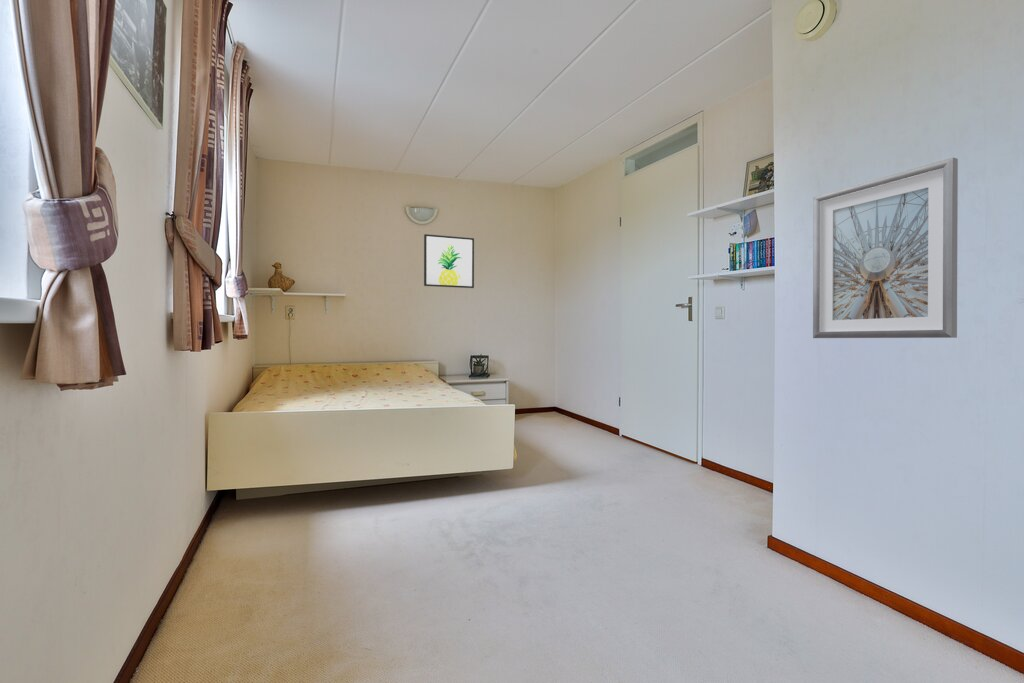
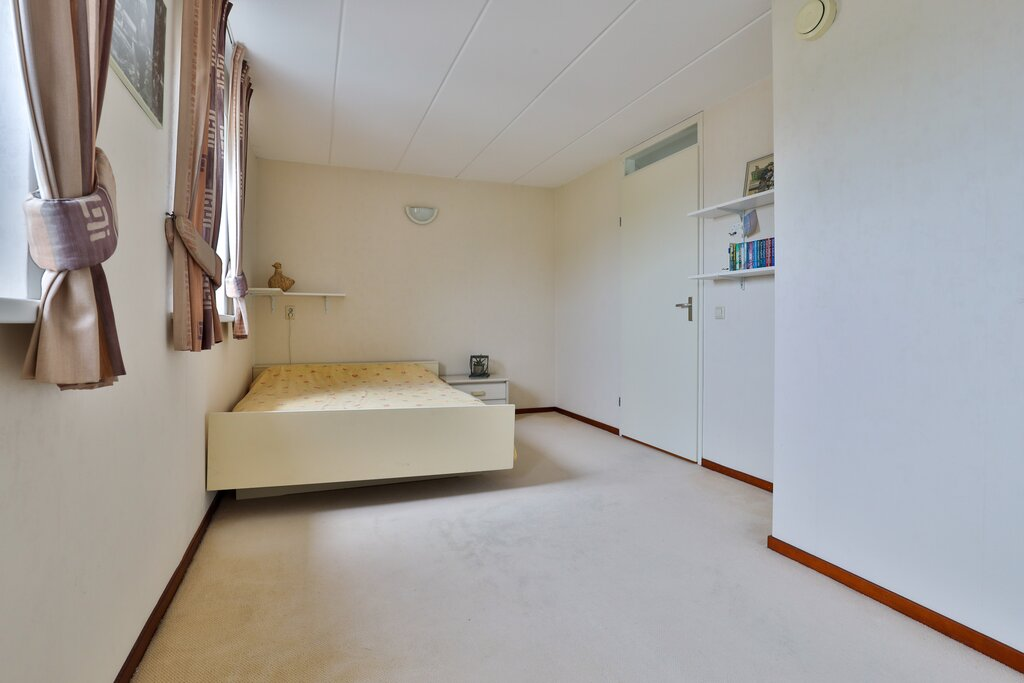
- picture frame (876, 258)
- wall art (449, 261)
